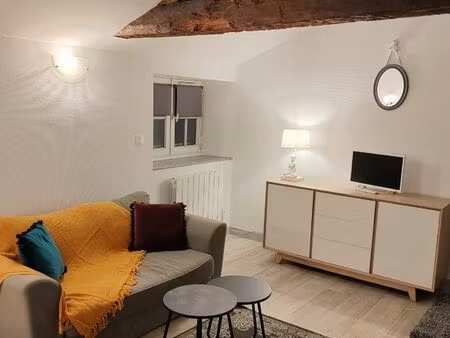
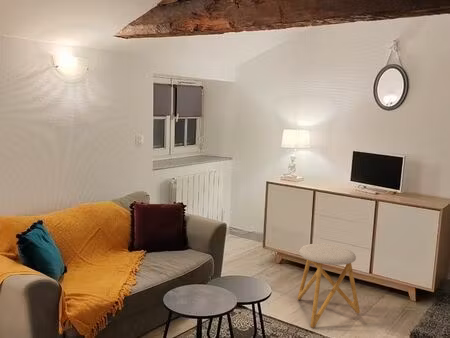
+ stool (320, 280)
